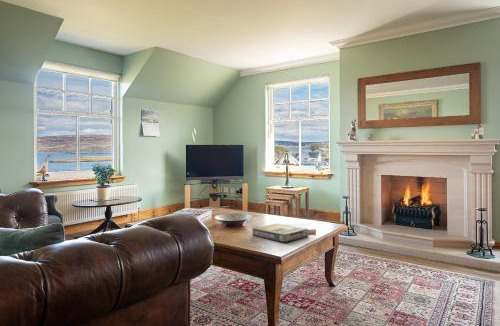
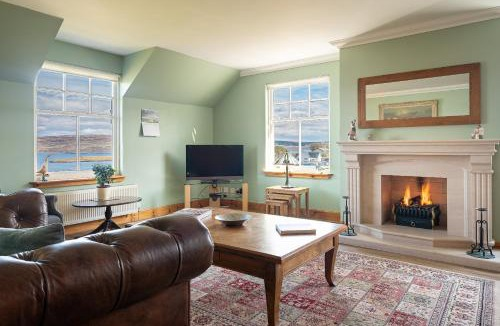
- video game box (280, 232)
